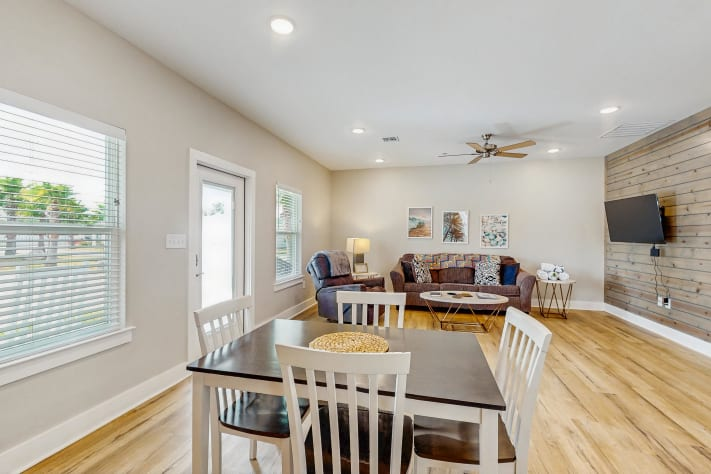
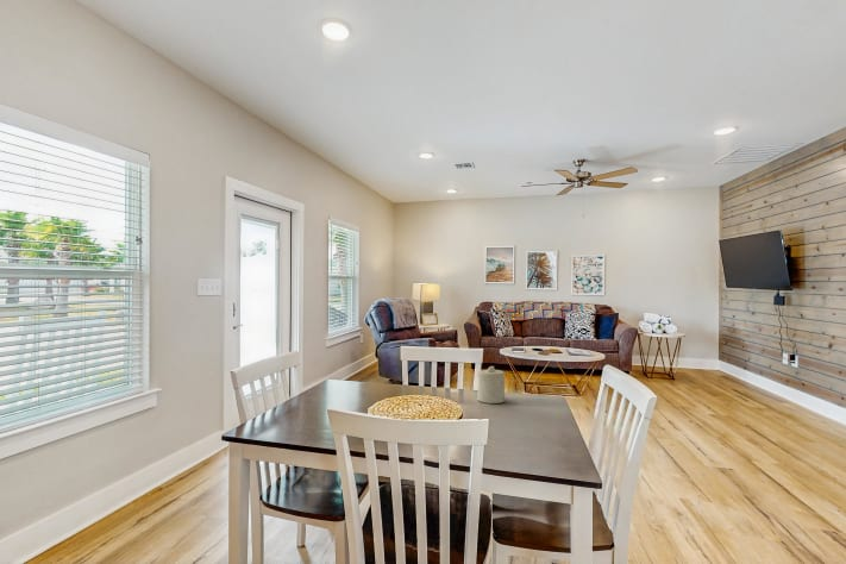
+ candle (490, 383)
